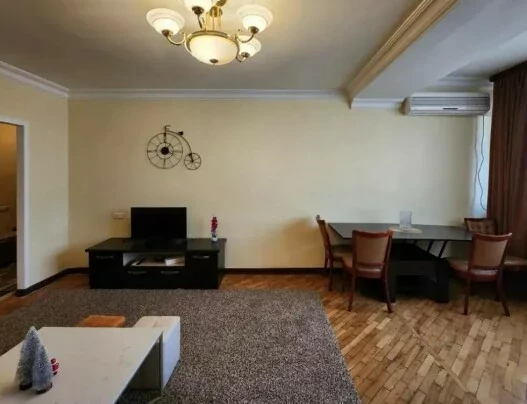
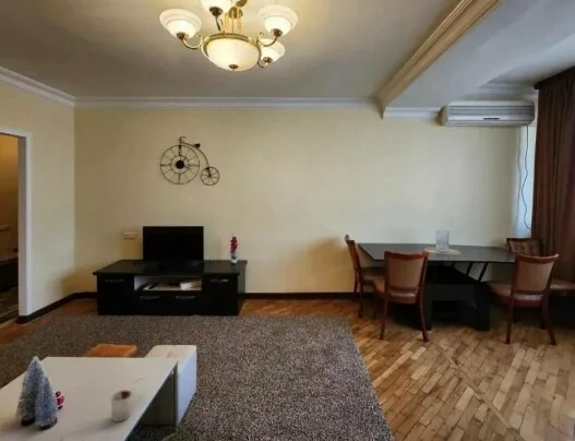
+ cup (120, 404)
